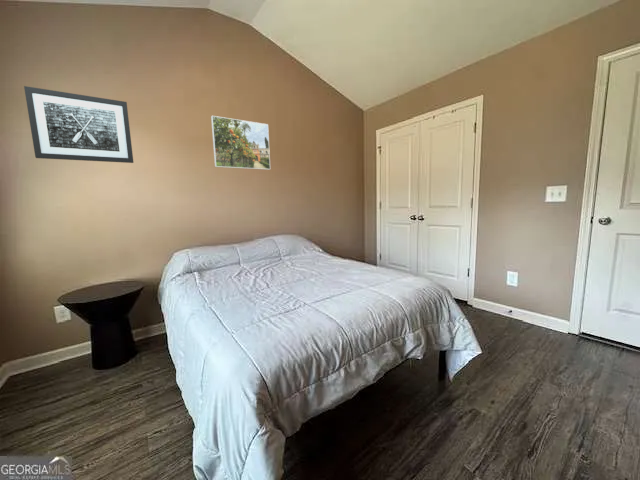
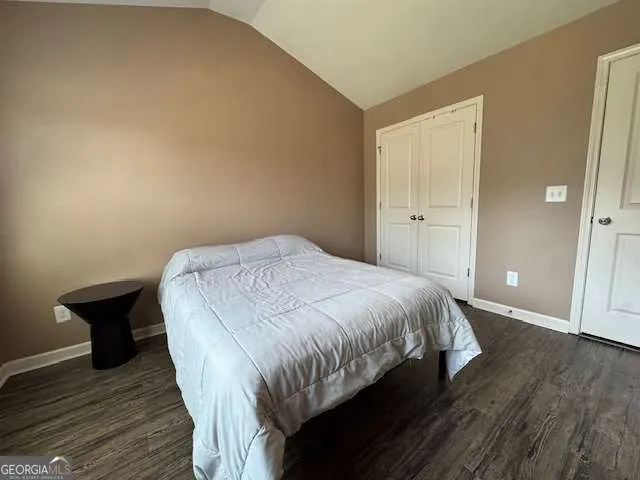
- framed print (242, 144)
- wall art (84, 128)
